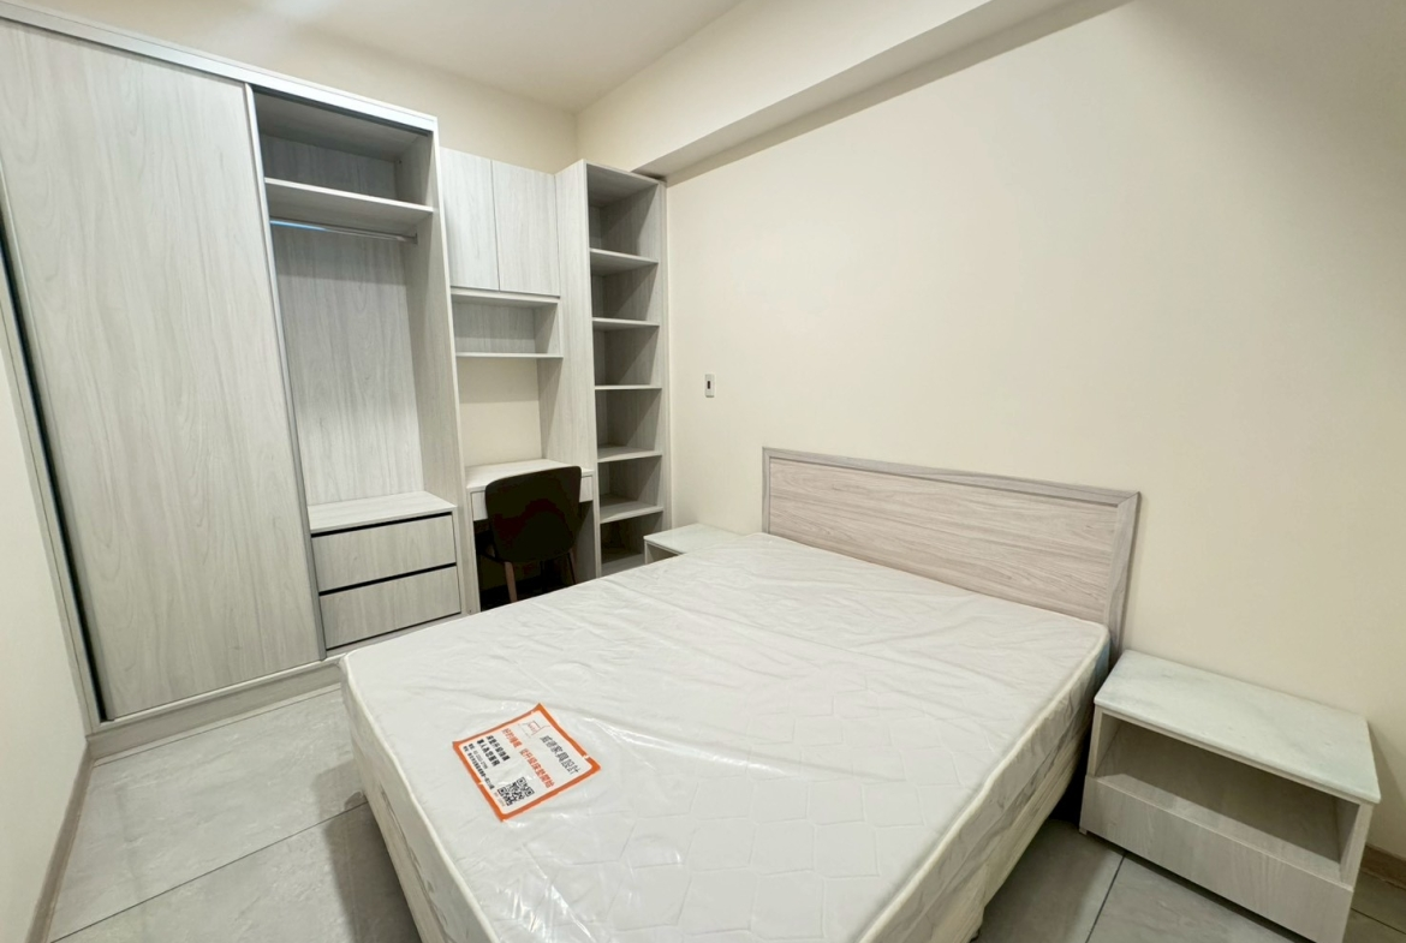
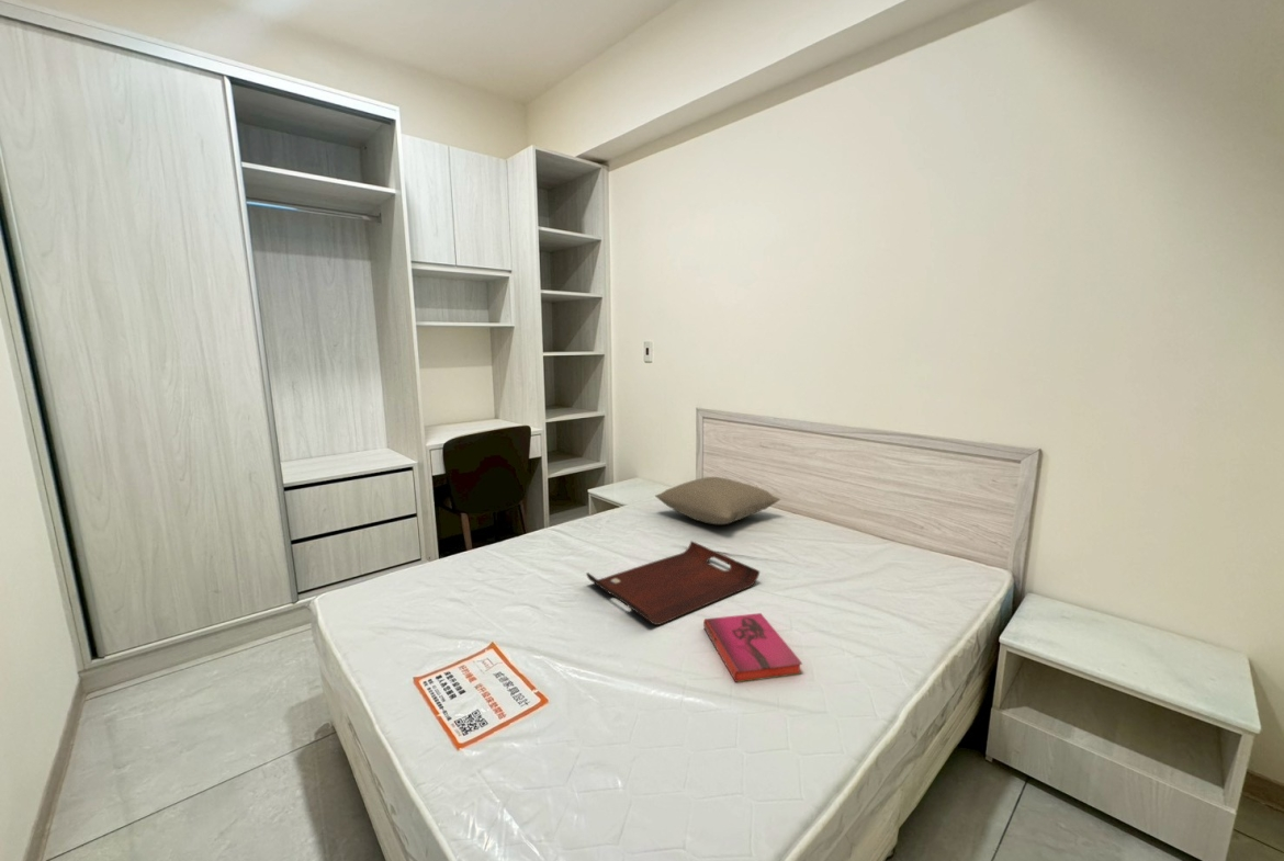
+ hardback book (748, 644)
+ pillow (717, 498)
+ serving tray (673, 577)
